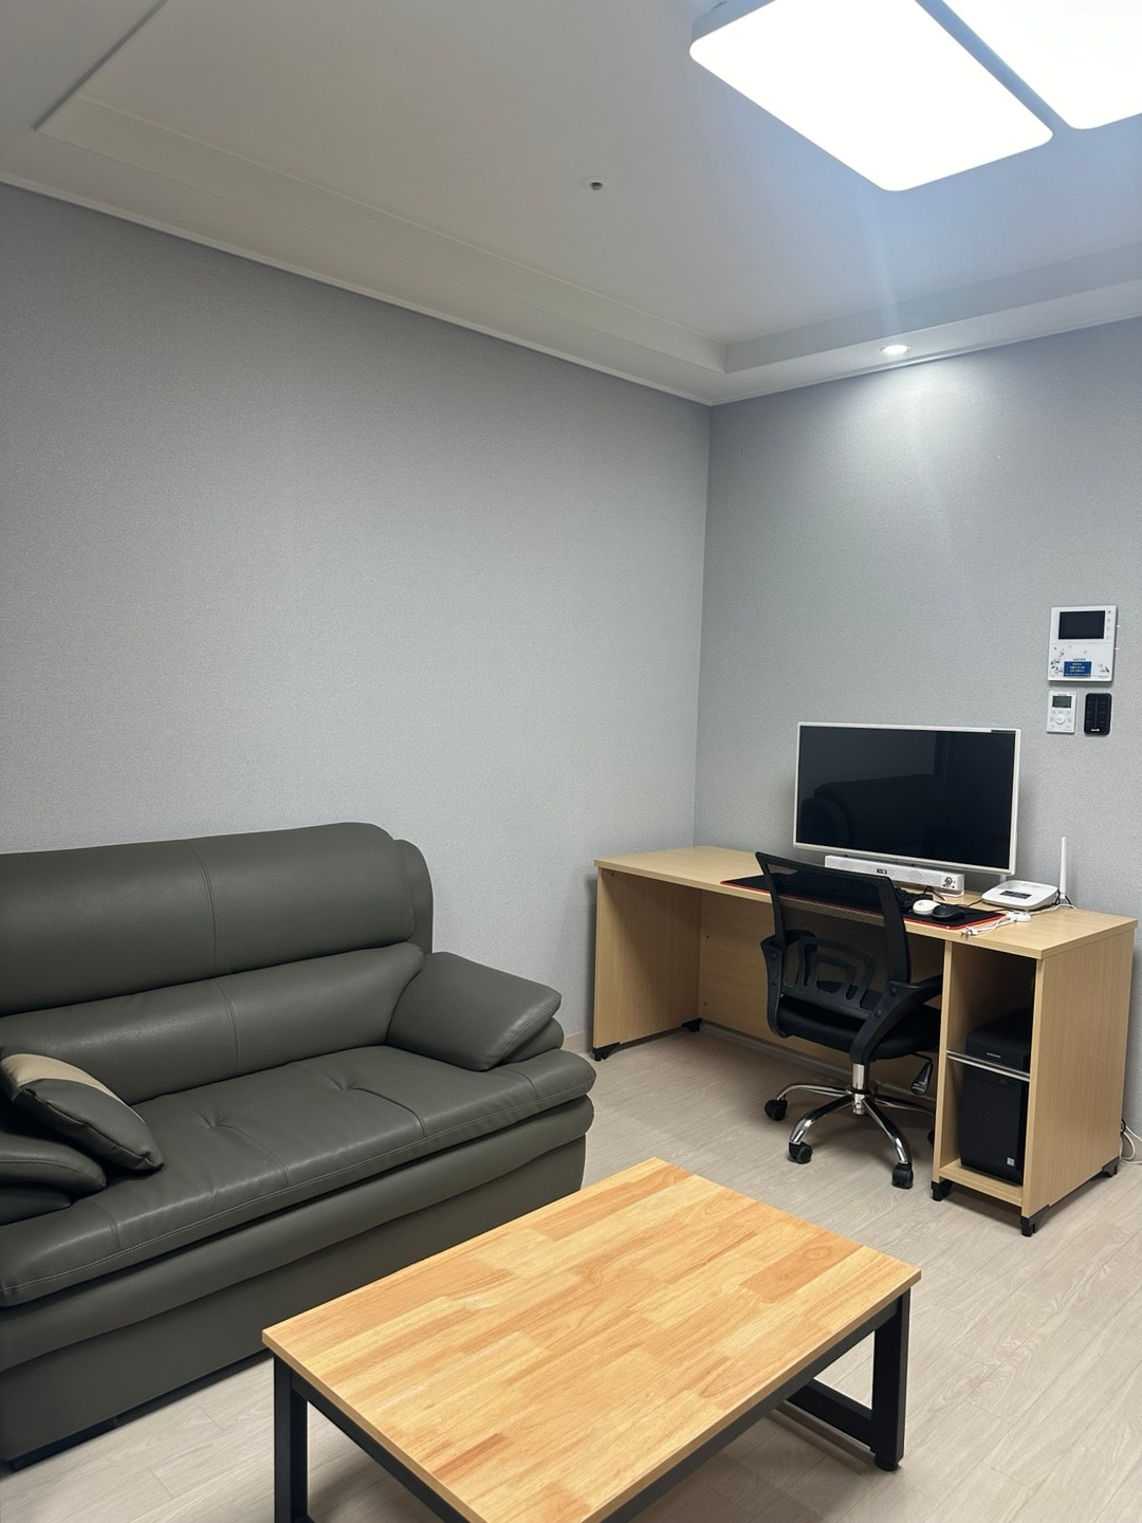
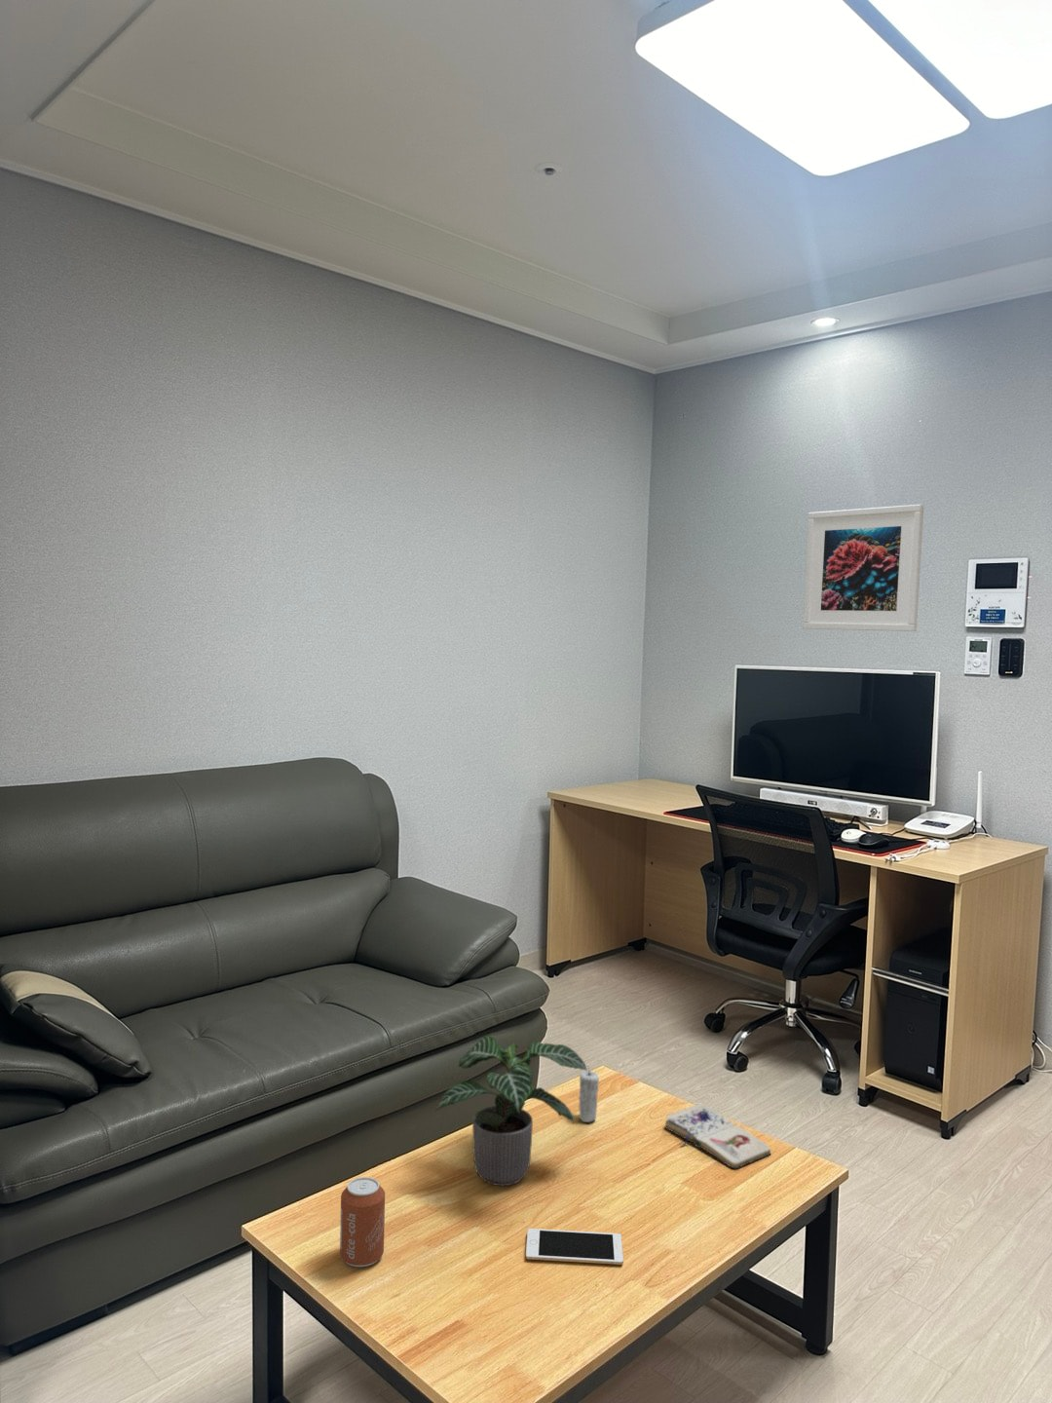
+ can (362, 1220)
+ paperback book (709, 1131)
+ cell phone (574, 1246)
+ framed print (860, 569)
+ candle (588, 1090)
+ potted plant (509, 1107)
